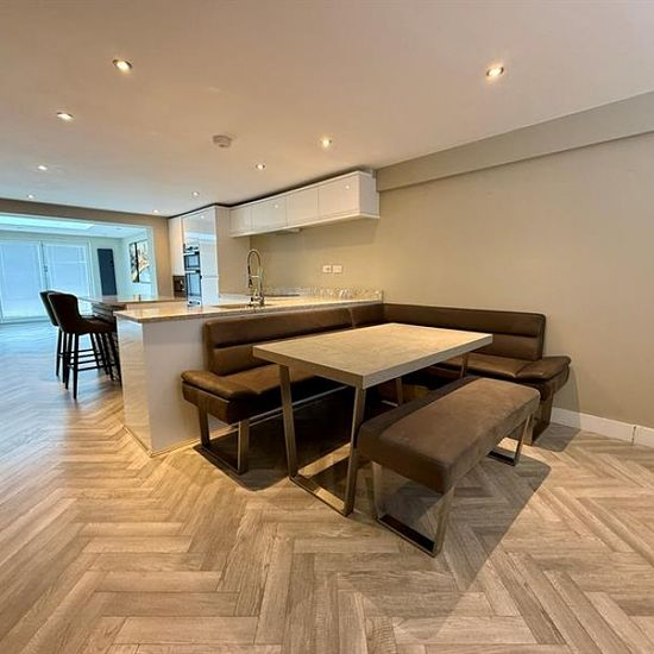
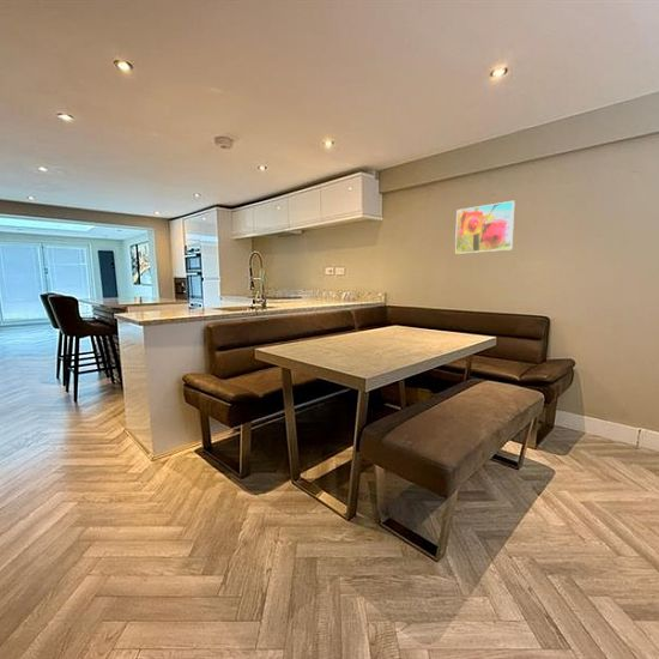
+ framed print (483, 229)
